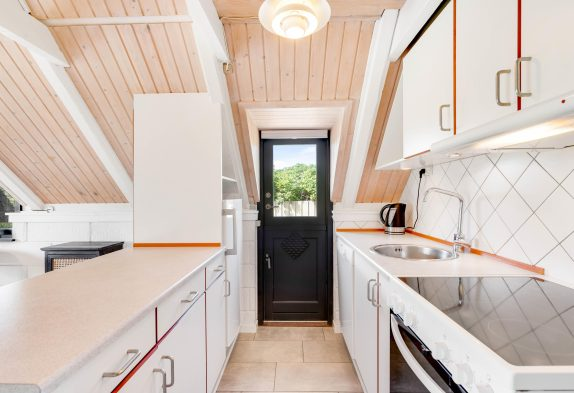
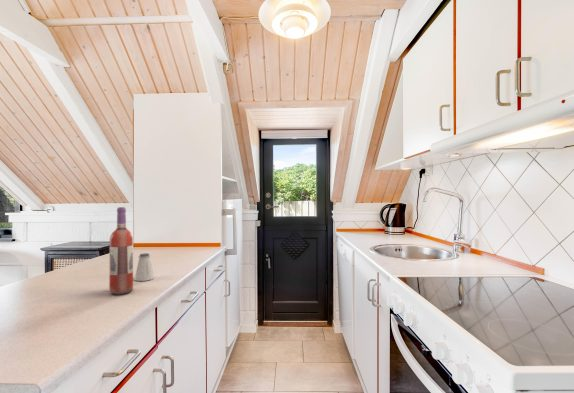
+ saltshaker (144, 266)
+ wine bottle (121, 249)
